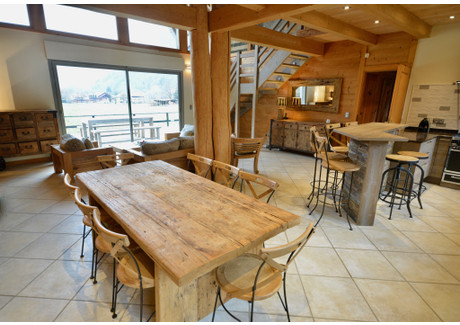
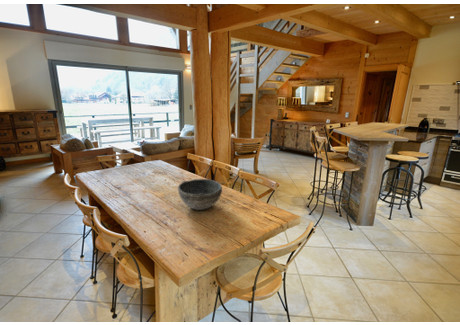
+ bowl (200, 195)
